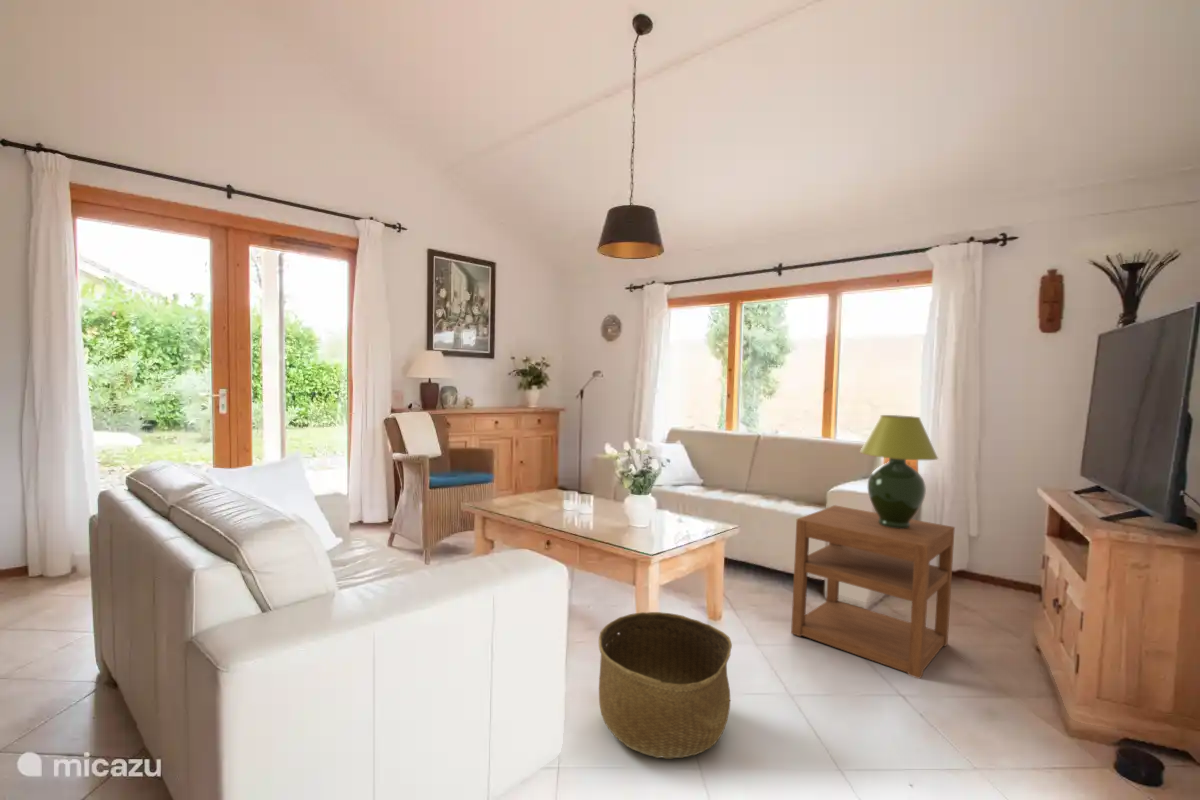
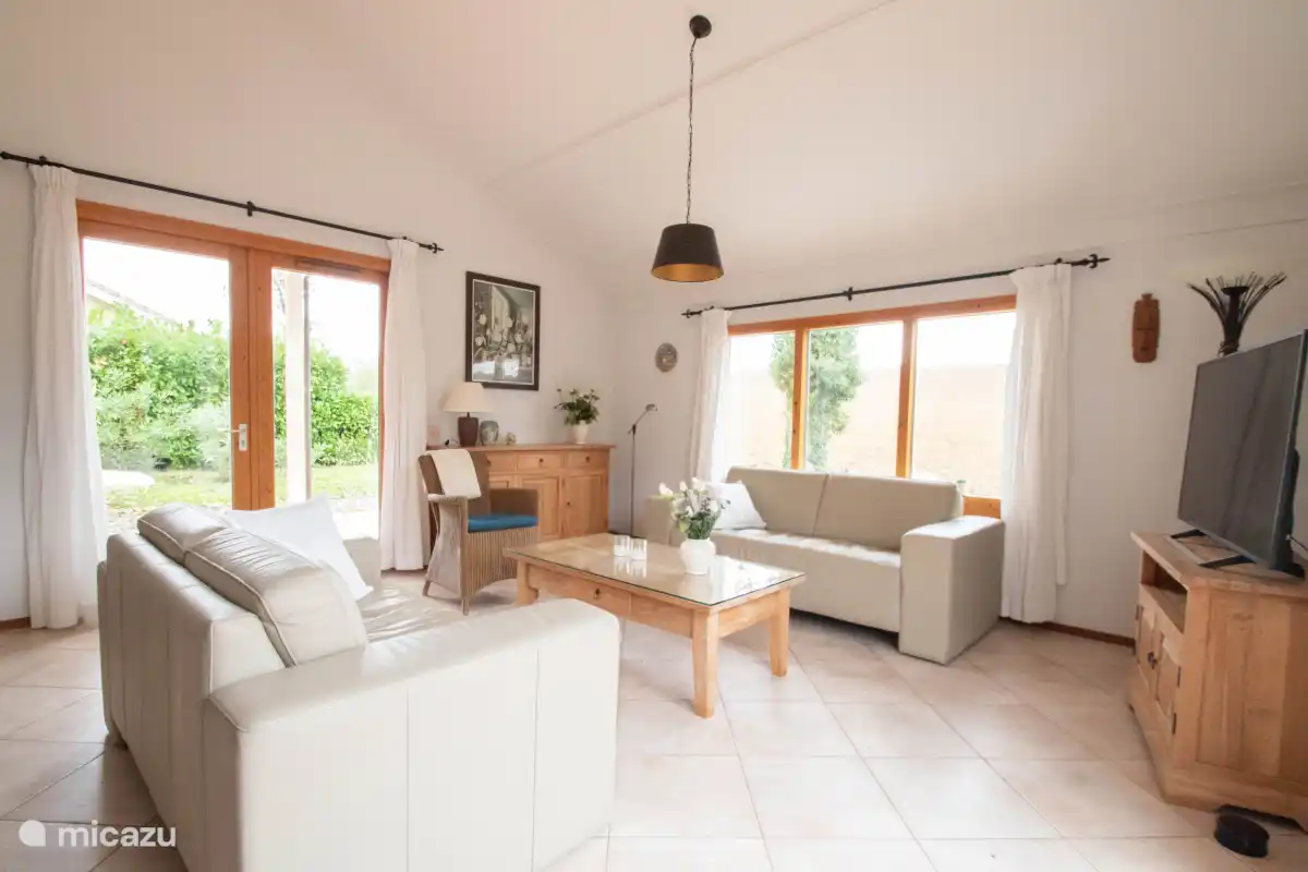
- nightstand (871, 581)
- table lamp (896, 470)
- basket (662, 681)
